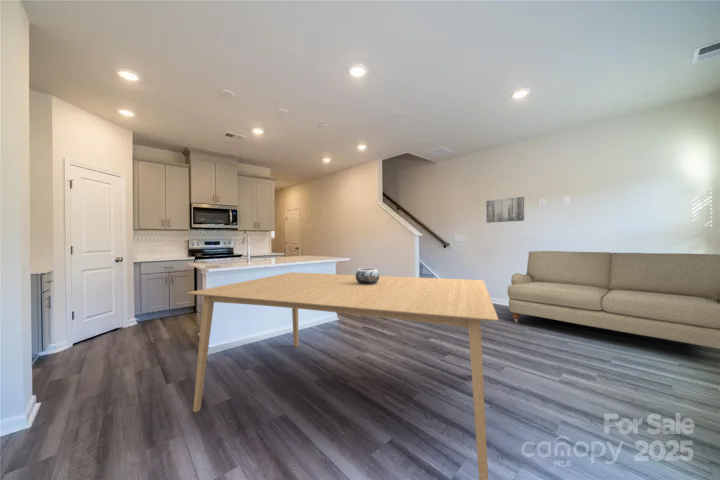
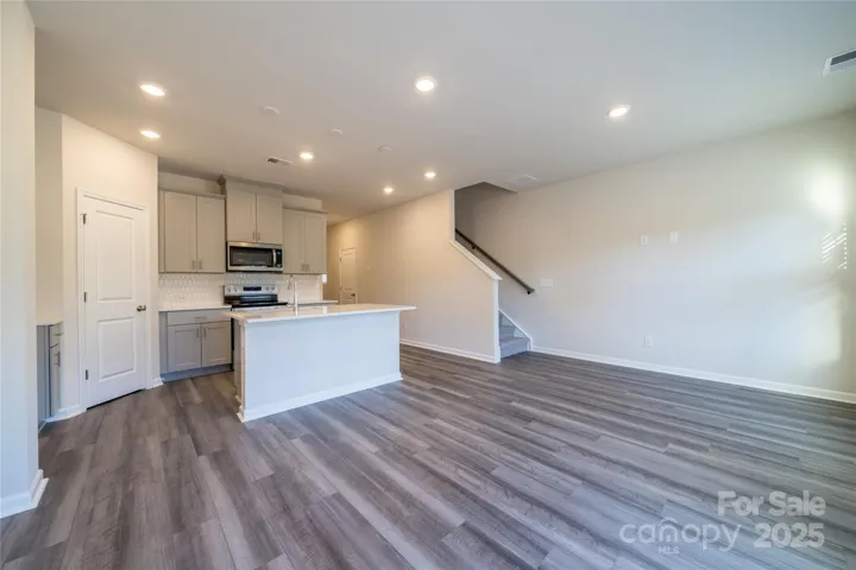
- decorative bowl (367, 275)
- dining table (351, 313)
- sofa (608, 292)
- wall art (504, 210)
